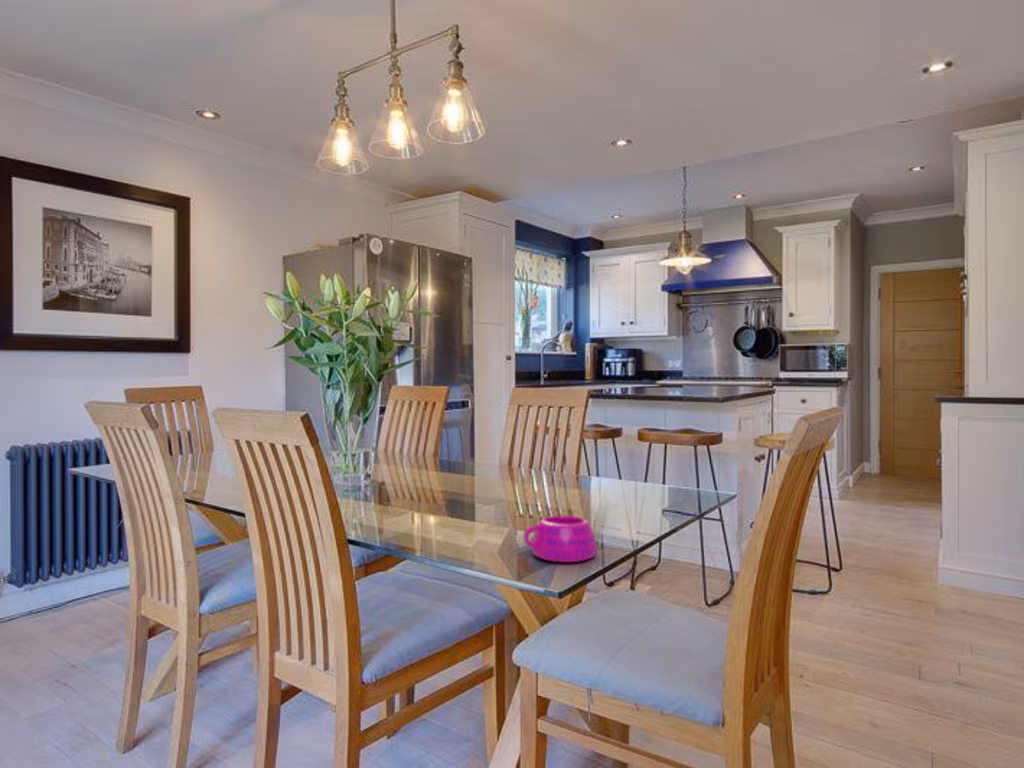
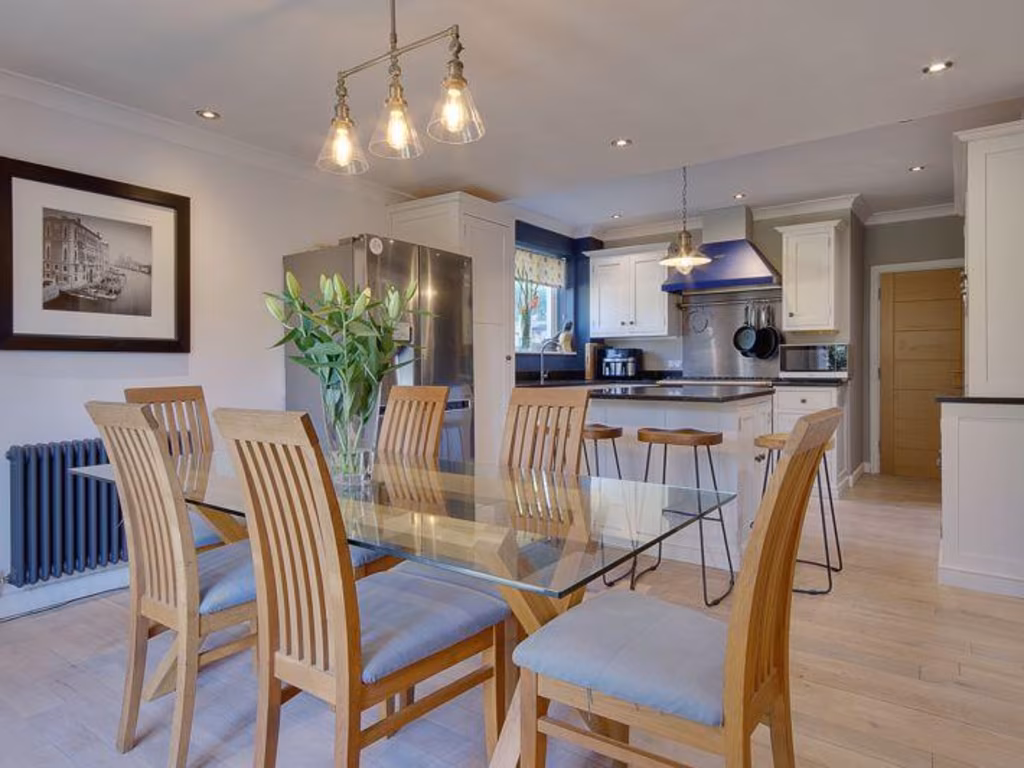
- bowl (559, 537)
